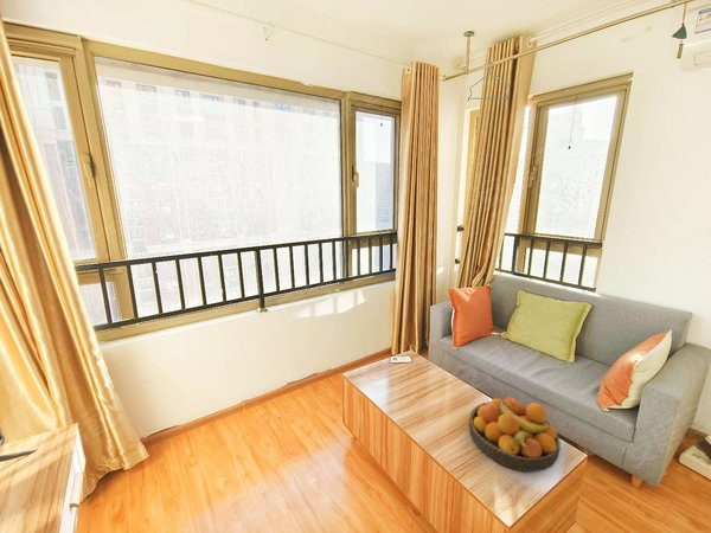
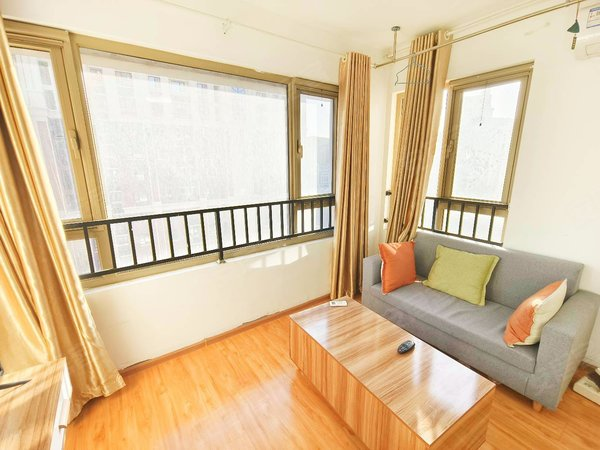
- fruit bowl (513, 422)
